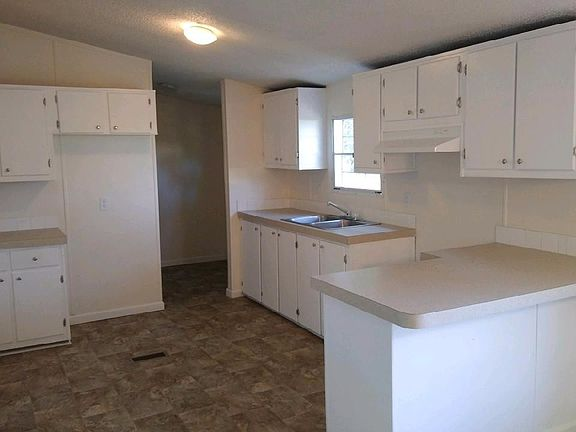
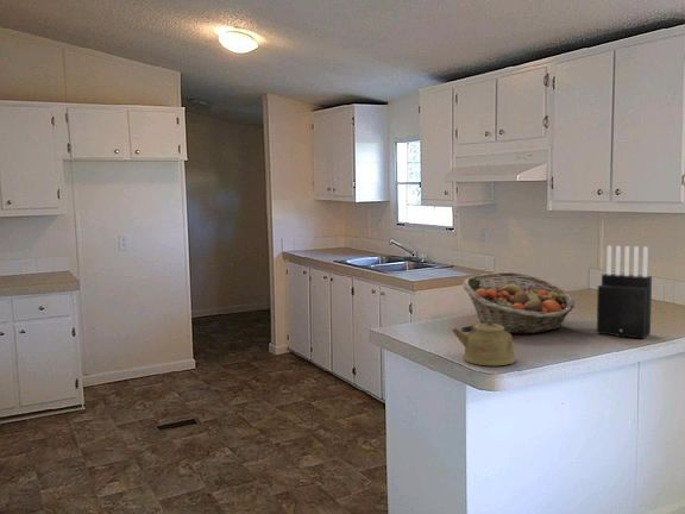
+ fruit basket (517, 301)
+ kettle (483, 338)
+ knife block (623, 290)
